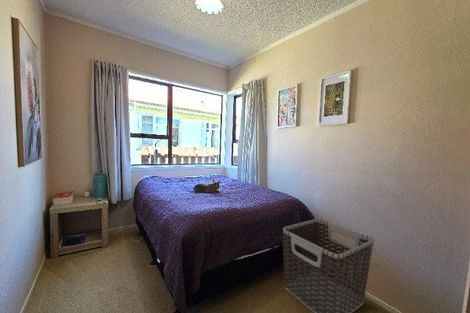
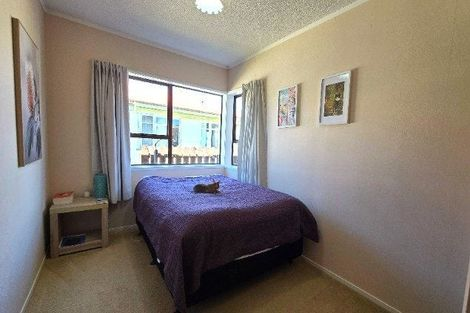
- clothes hamper (324, 263)
